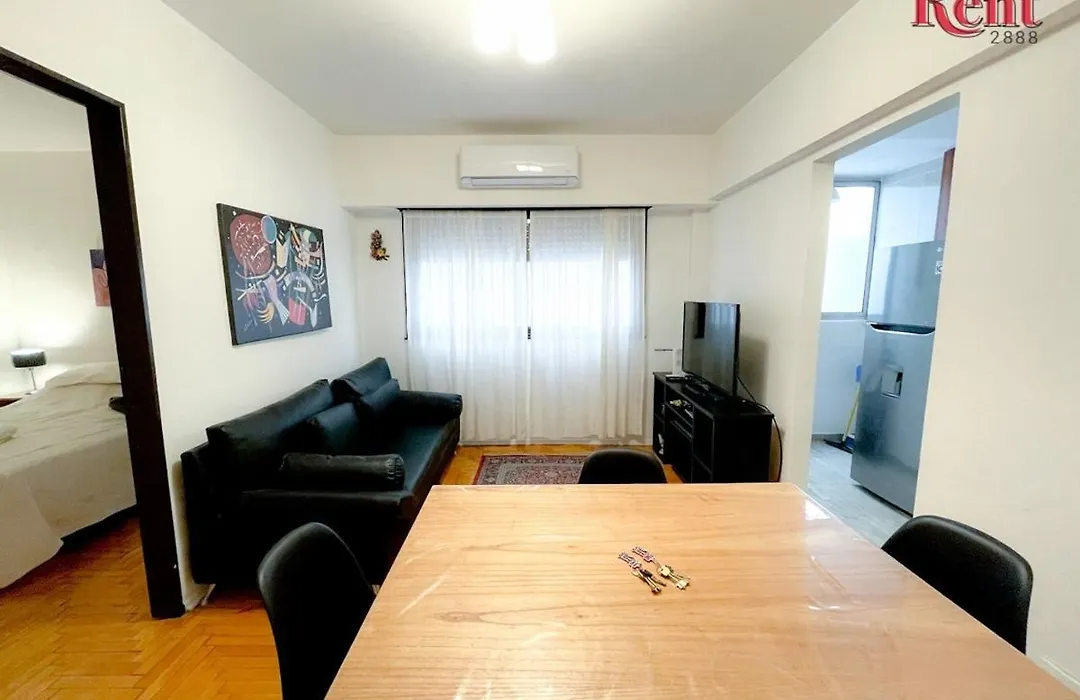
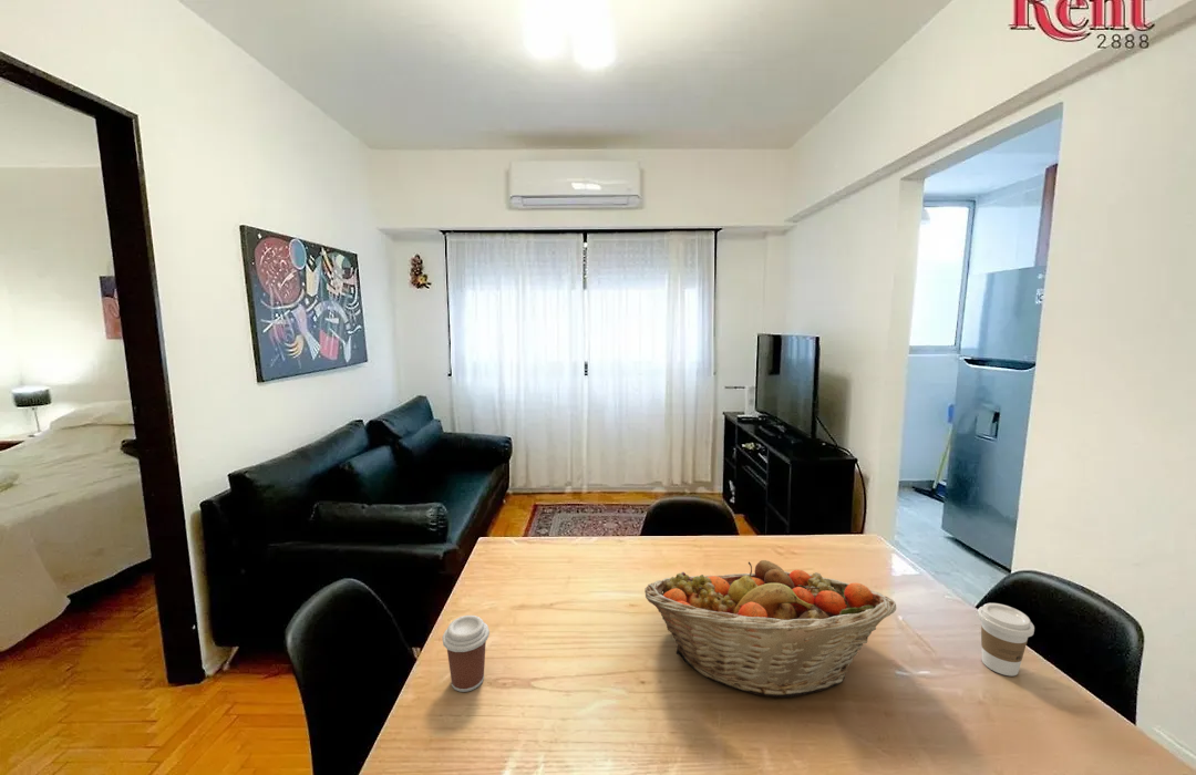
+ coffee cup (1002, 639)
+ fruit basket (761, 611)
+ coffee cup (466, 652)
